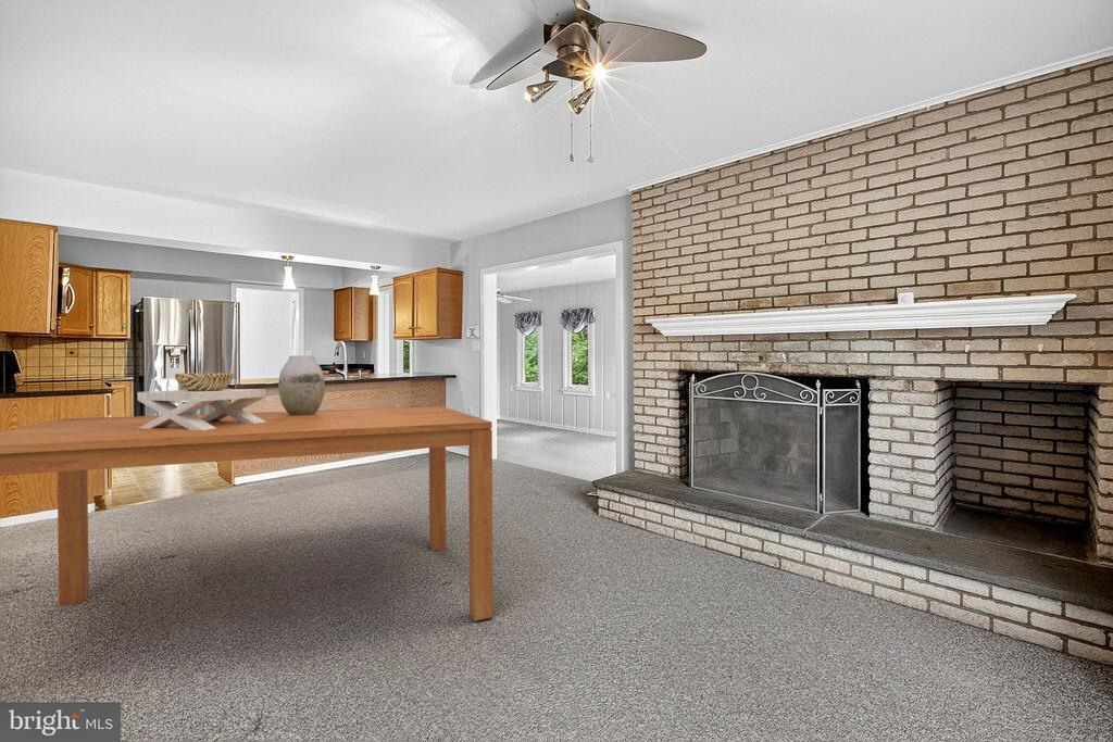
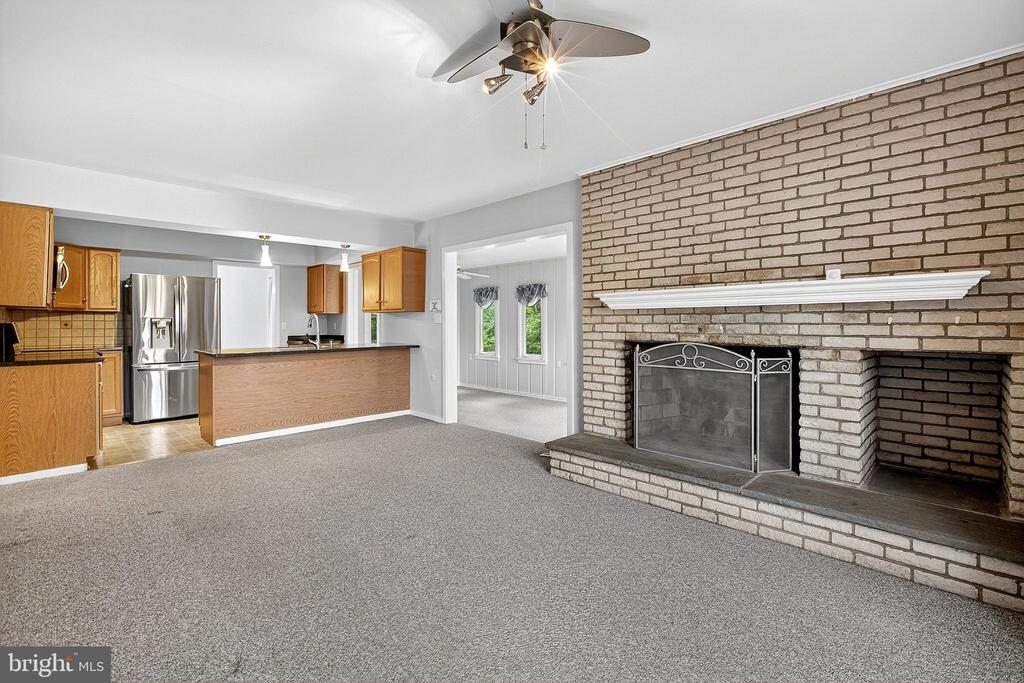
- decorative bowl (204, 398)
- dining table (270, 457)
- vase (301, 385)
